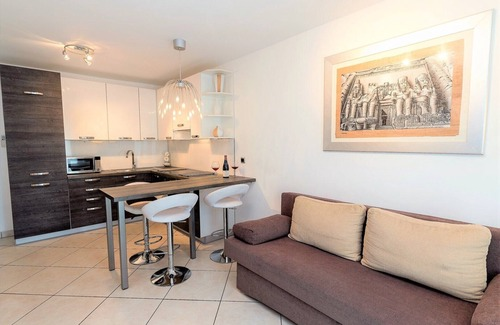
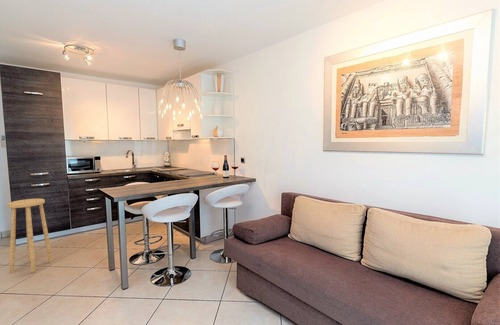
+ stool (29, 234)
